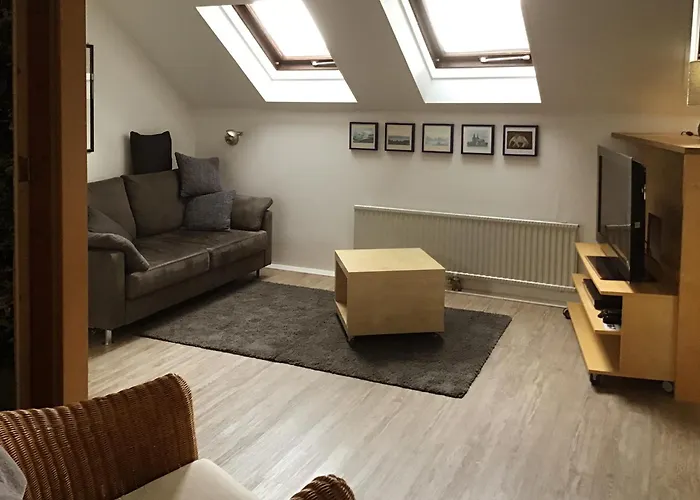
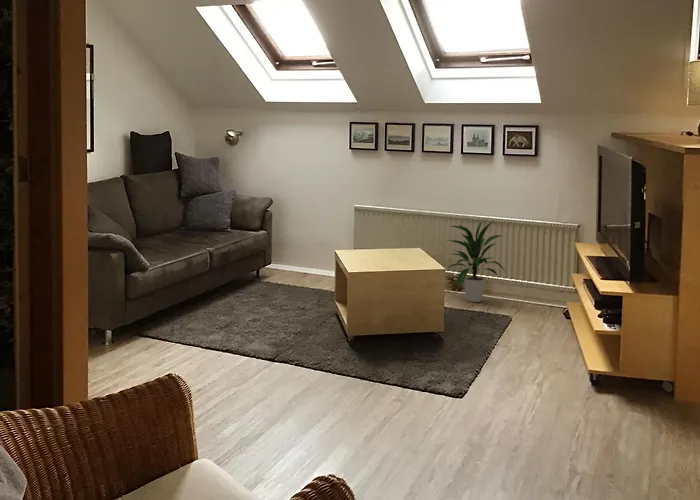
+ indoor plant (472, 259)
